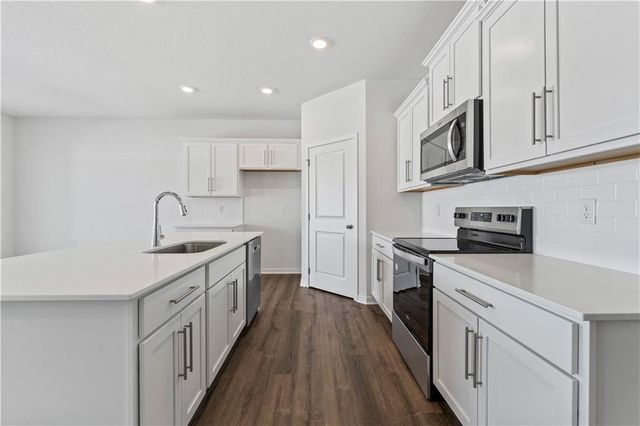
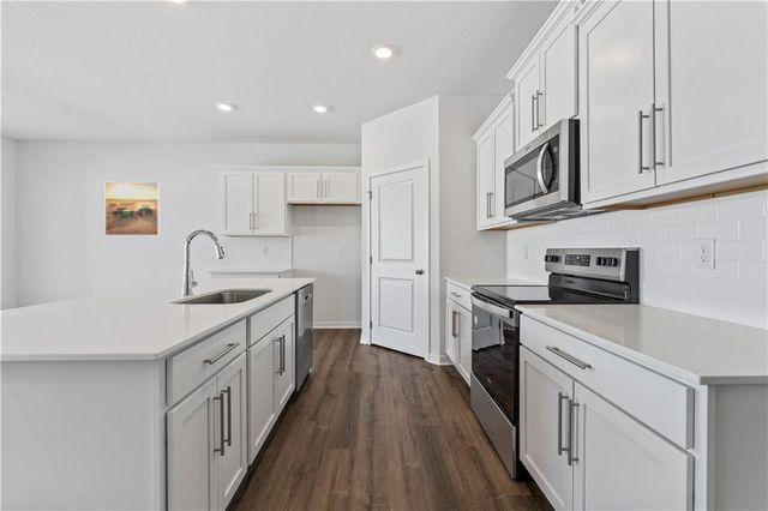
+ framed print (132, 209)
